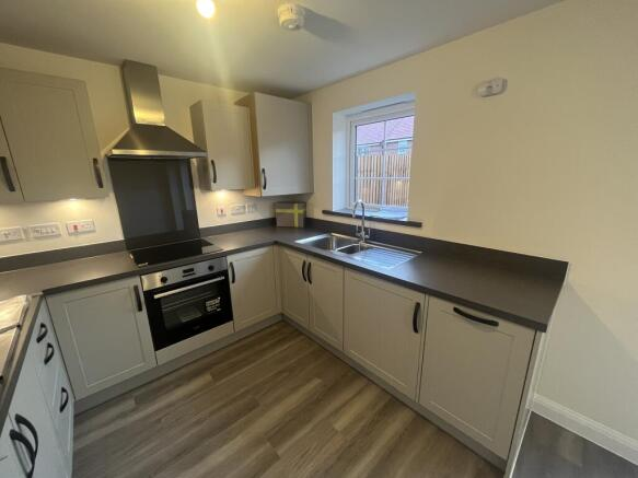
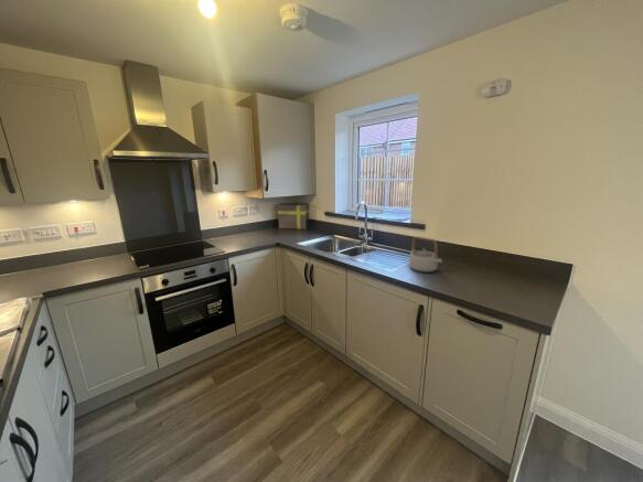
+ teapot (426, 254)
